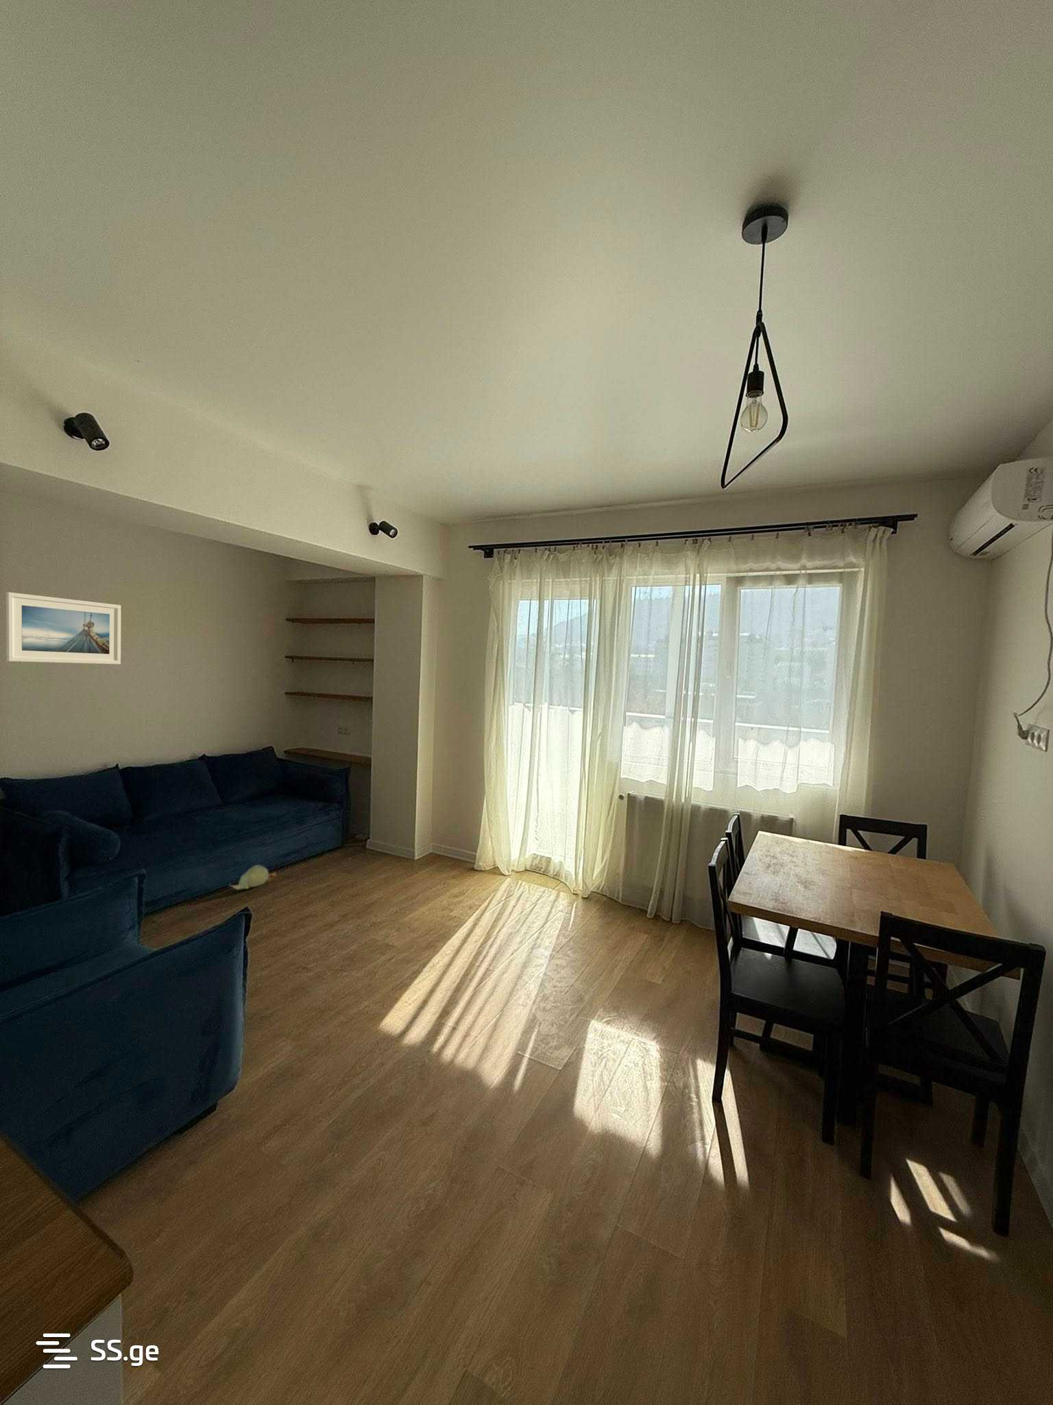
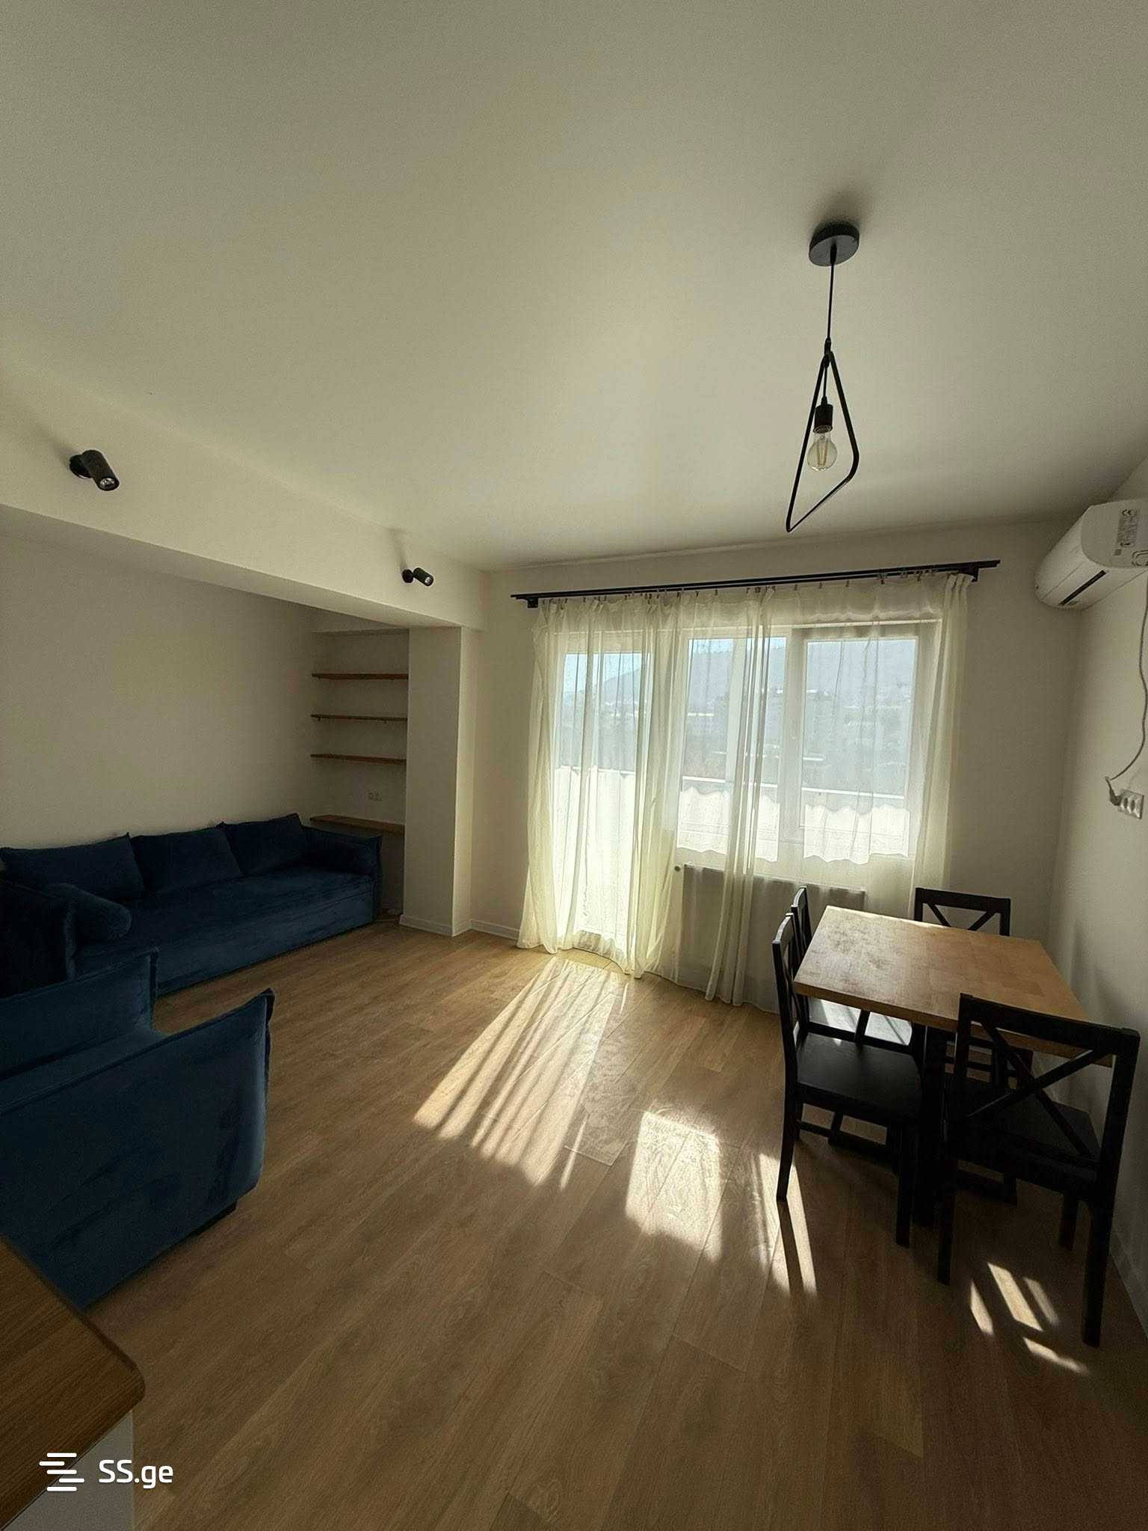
- plush toy (251, 878)
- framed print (67, 632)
